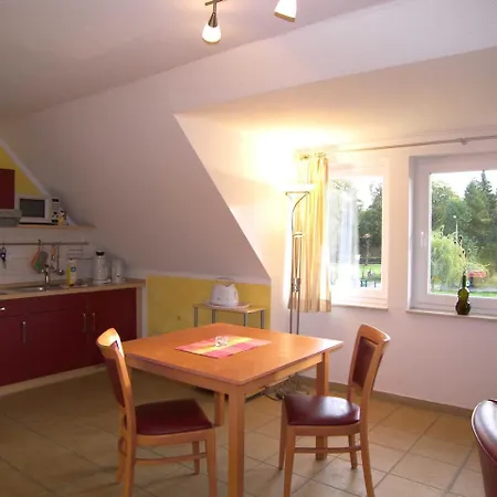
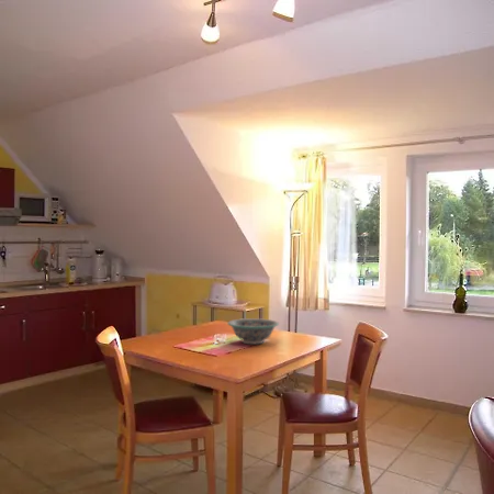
+ decorative bowl (252, 332)
